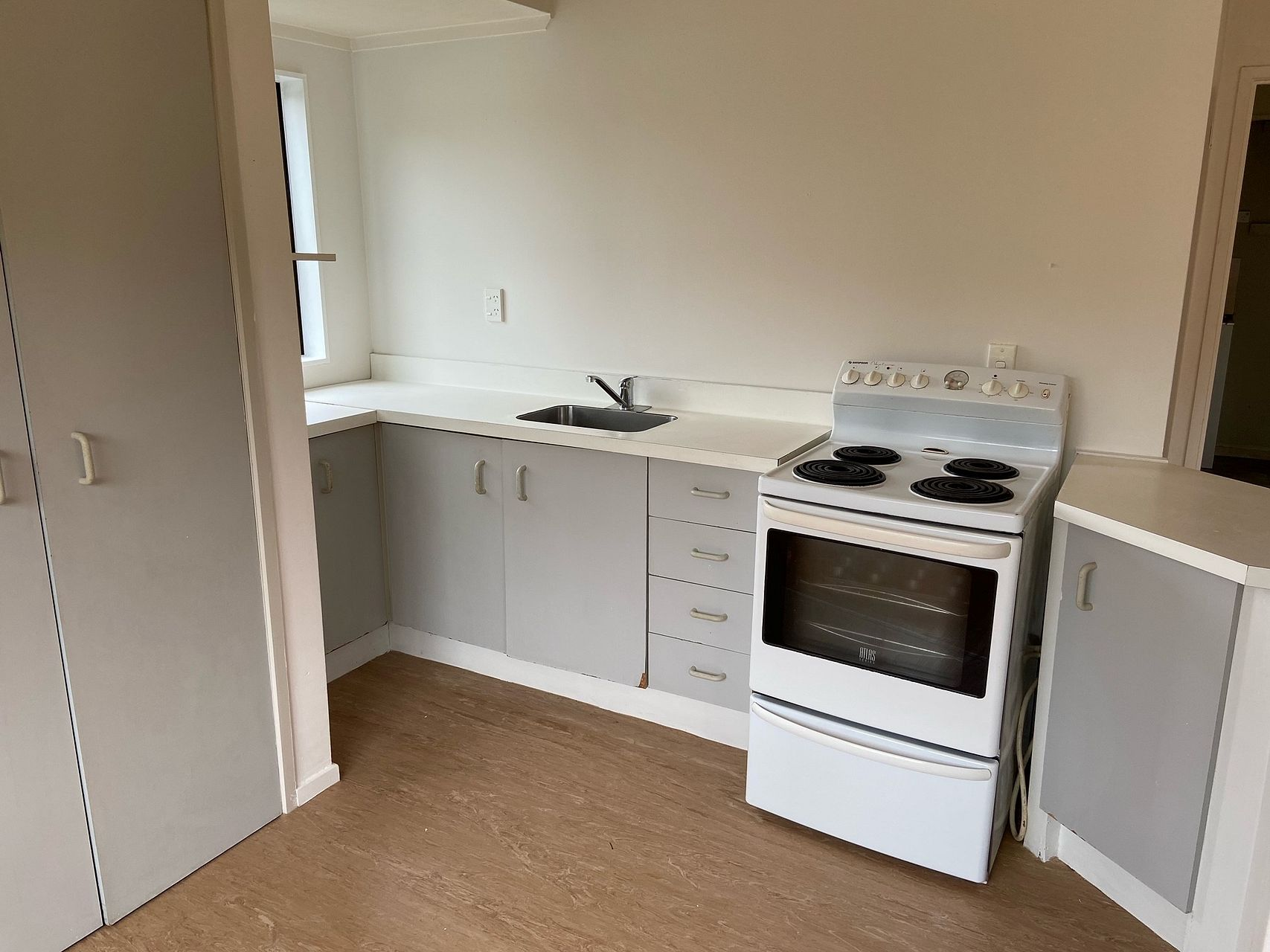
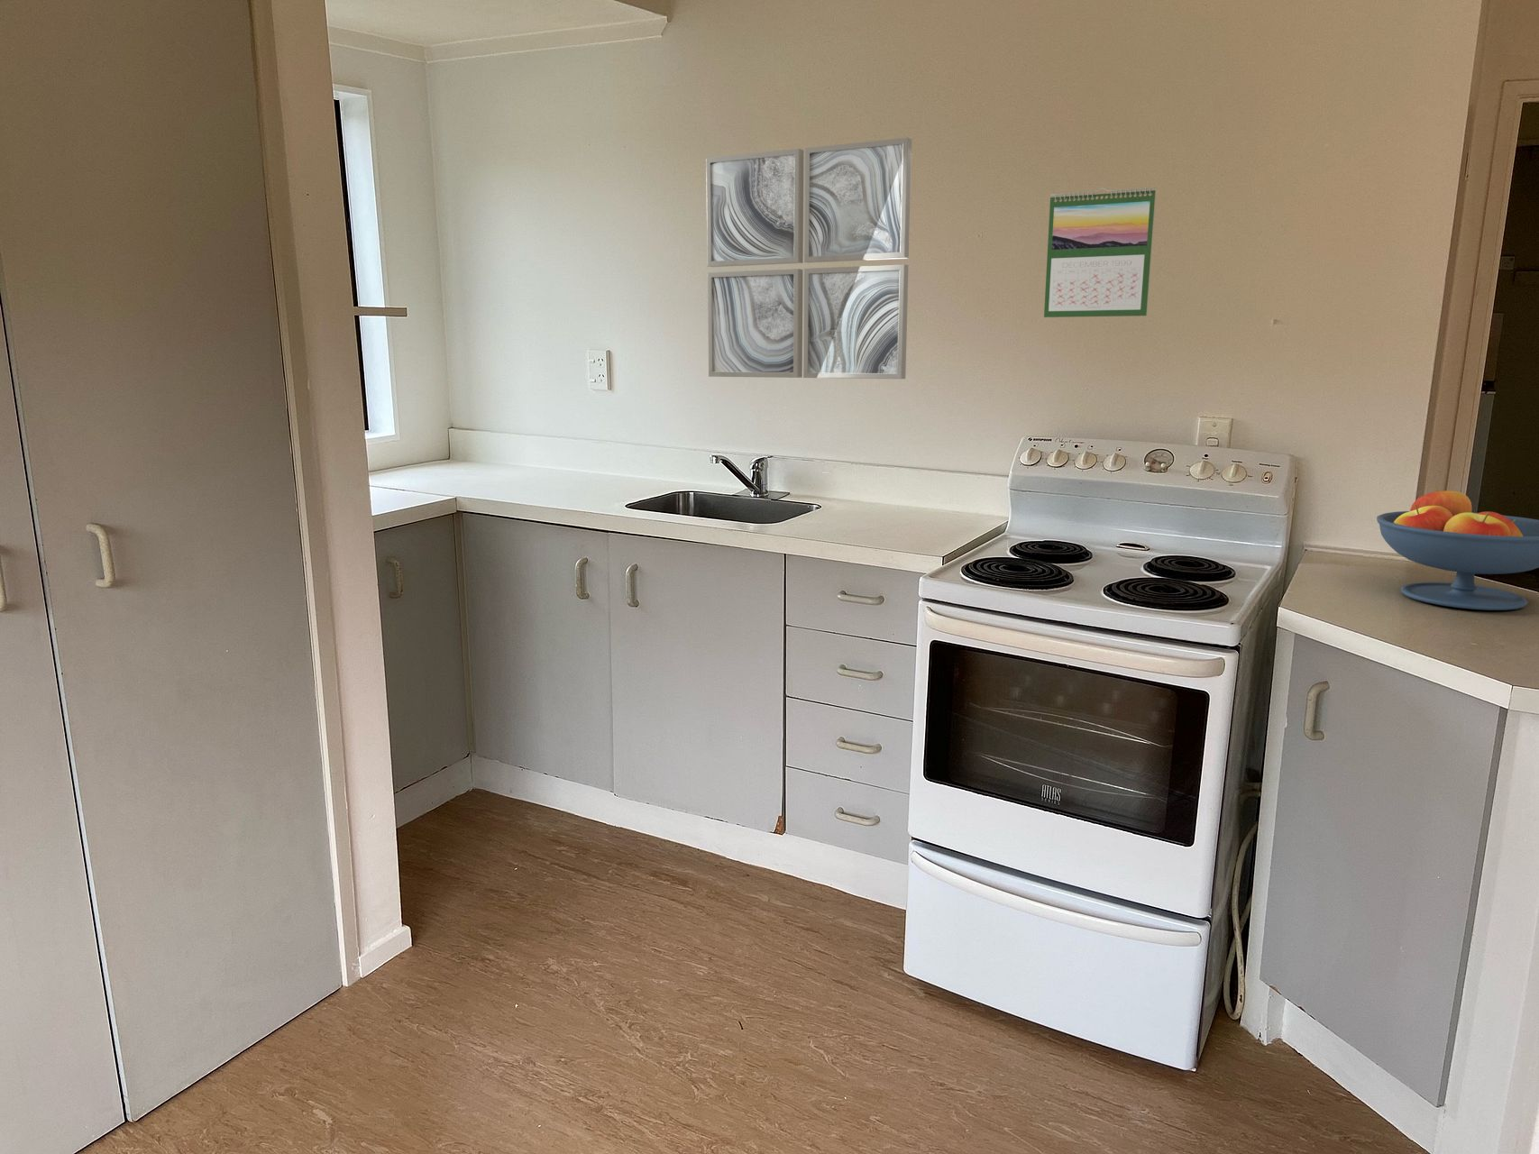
+ calendar (1098, 252)
+ fruit bowl (1469, 547)
+ wall art (802, 262)
